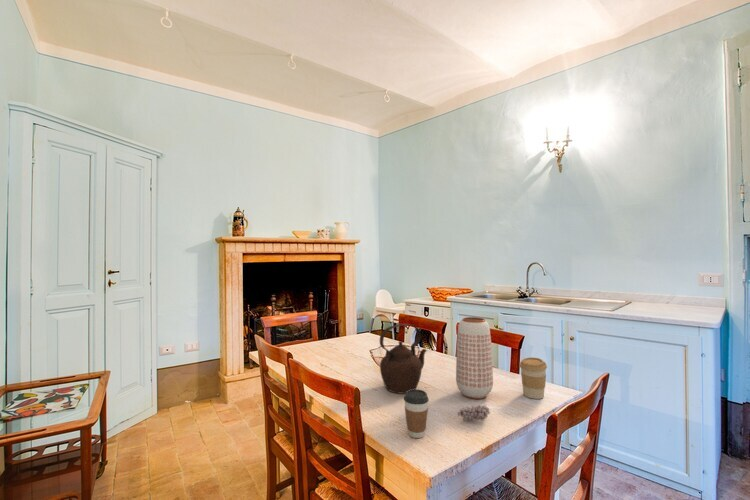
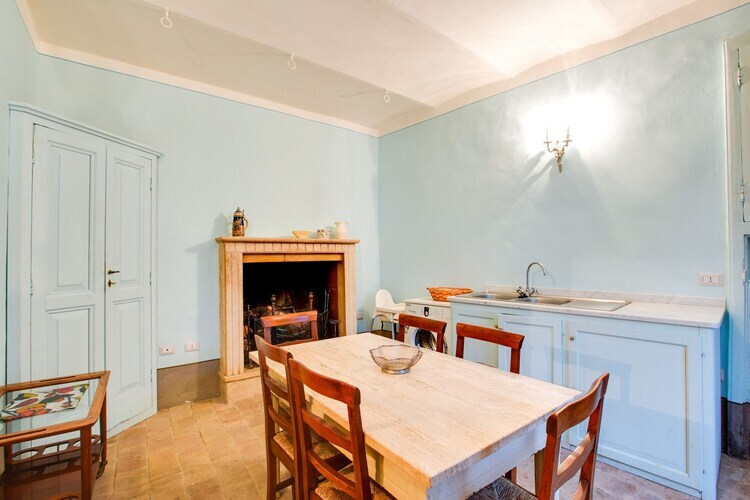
- coffee cup (533, 377)
- teapot (405, 355)
- planter (474, 356)
- coffee cup (416, 413)
- fruit (473, 412)
